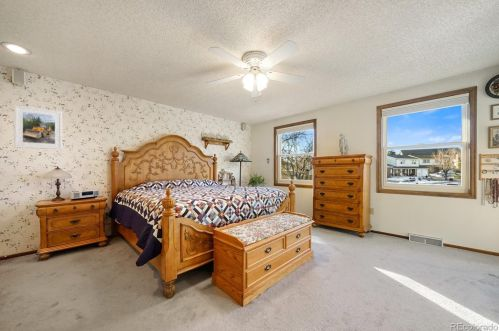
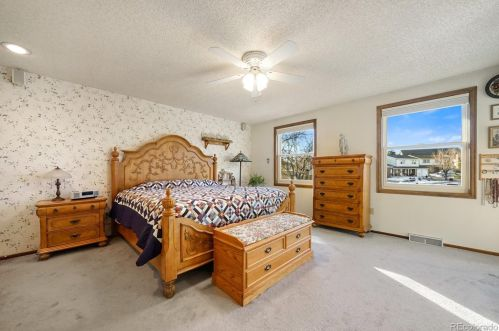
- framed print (39, 128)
